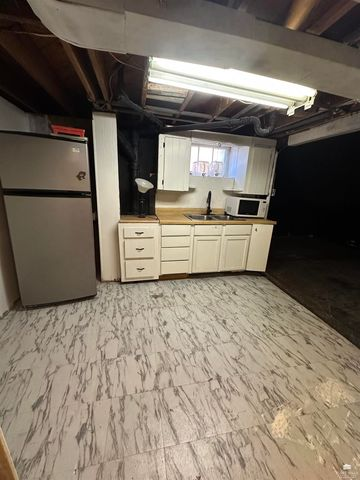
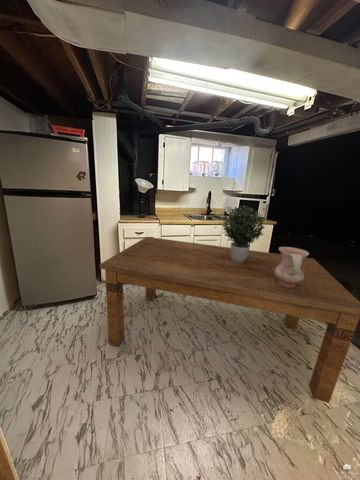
+ potted plant (241, 234)
+ ceramic jug (290, 268)
+ dining table (214, 298)
